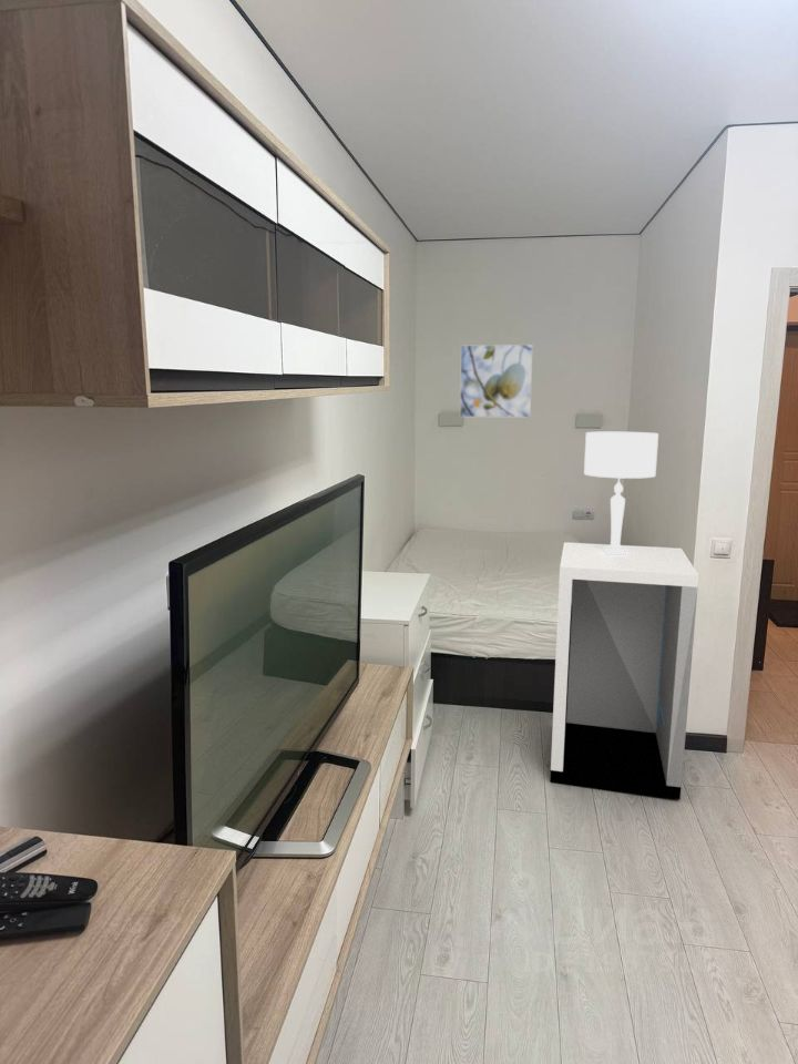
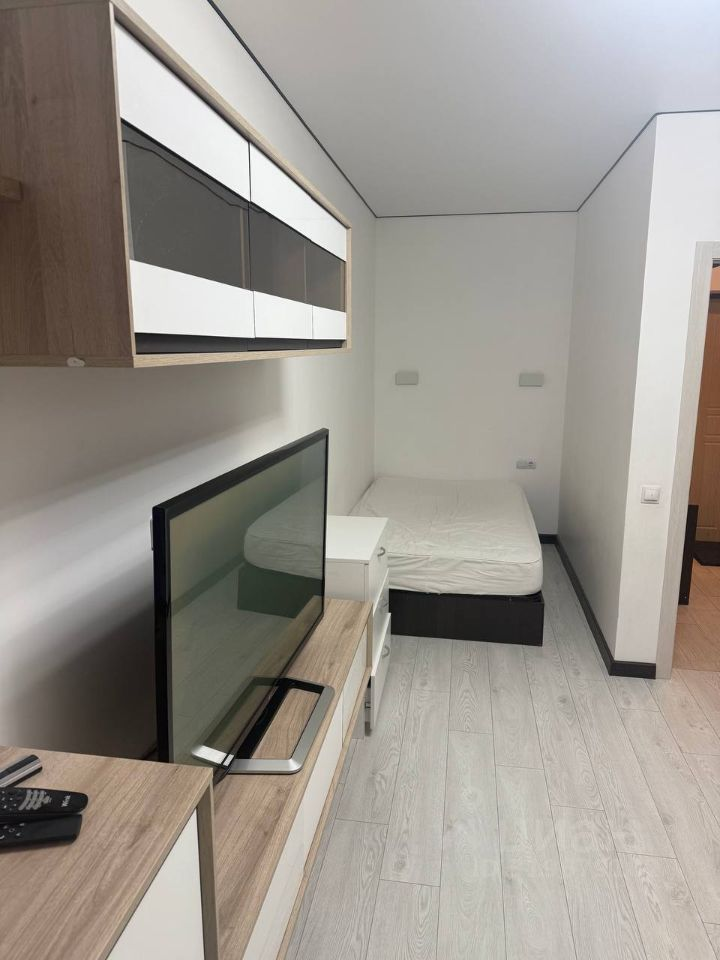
- table lamp (617, 493)
- nightstand (617, 661)
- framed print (495, 381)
